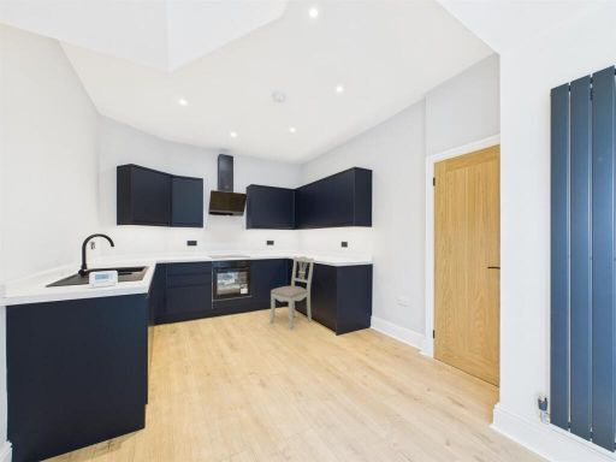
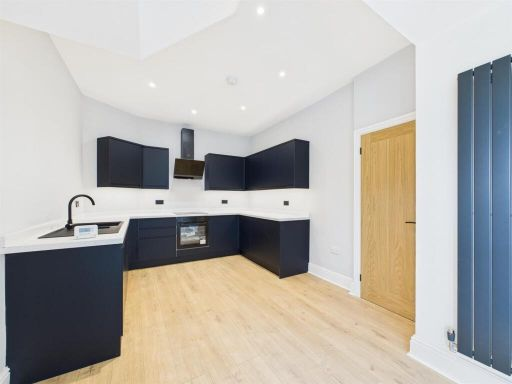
- dining chair (291, 289)
